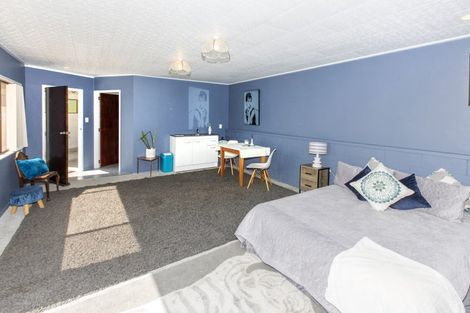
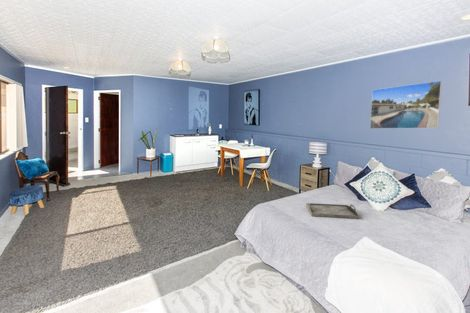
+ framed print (402, 107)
+ serving tray (330, 207)
